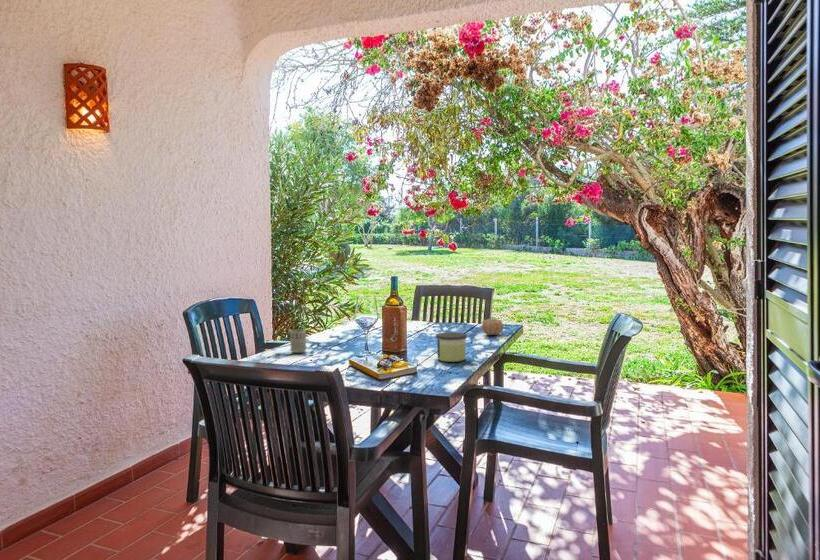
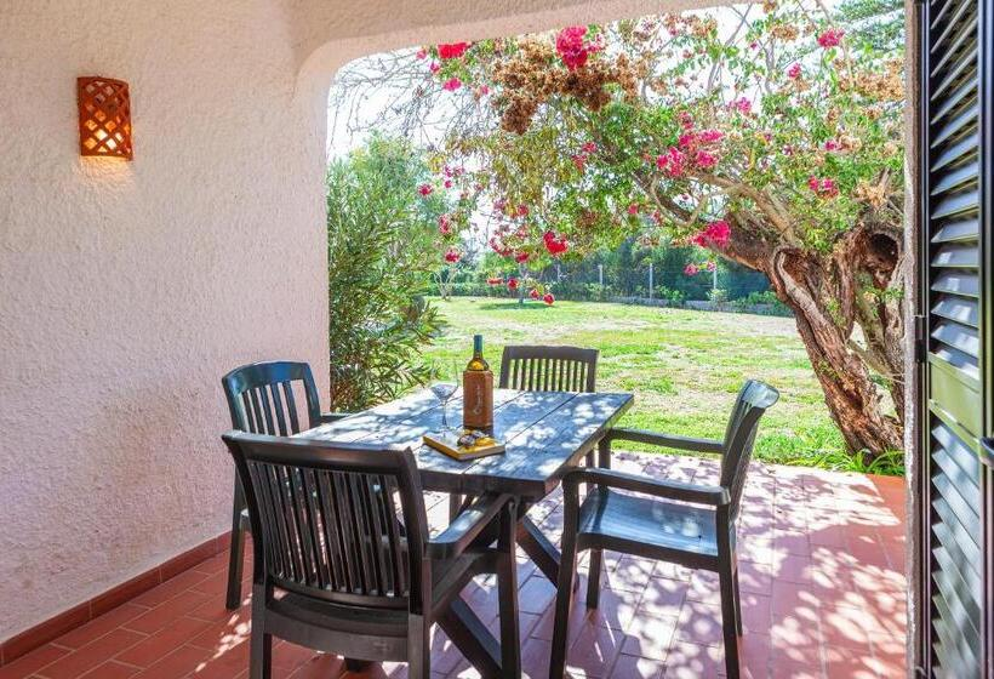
- candle (451, 347)
- fruit (492, 327)
- cup (298, 341)
